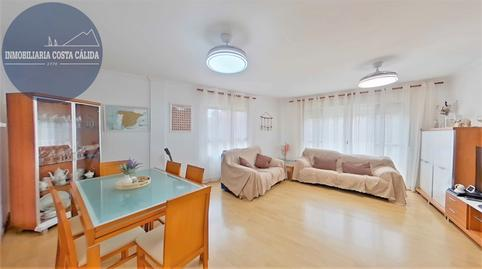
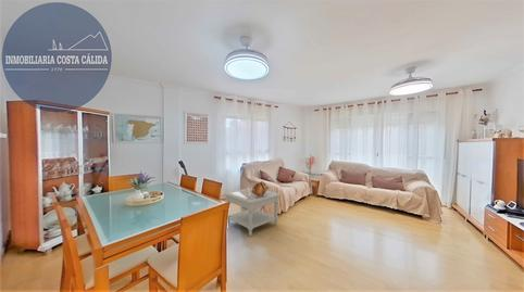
+ decorative urn (259, 188)
+ side table (251, 208)
